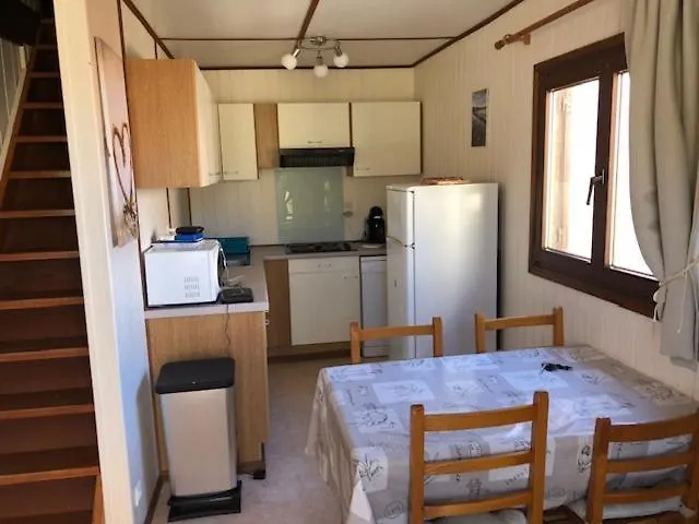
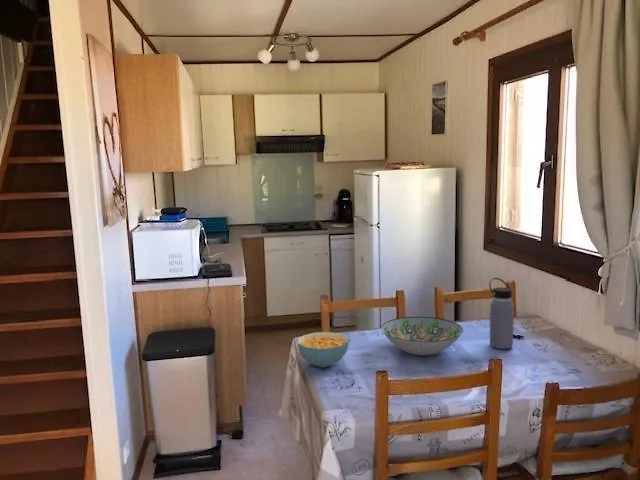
+ cereal bowl (323, 352)
+ water bottle (501, 313)
+ decorative bowl (421, 340)
